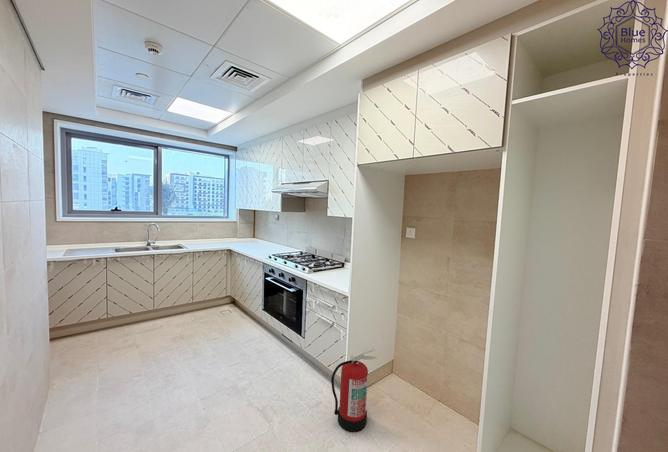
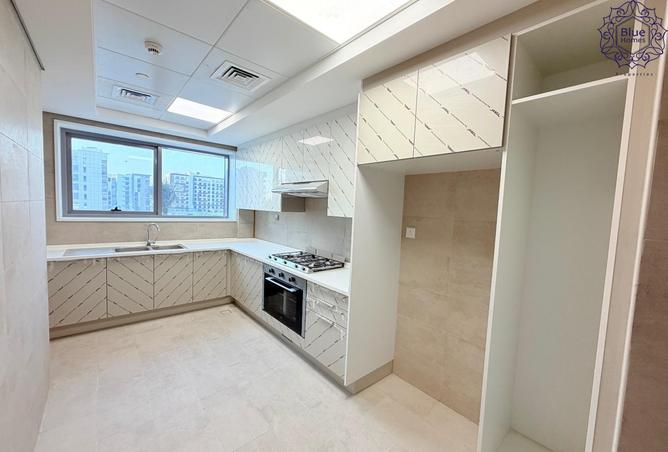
- fire extinguisher (354, 386)
